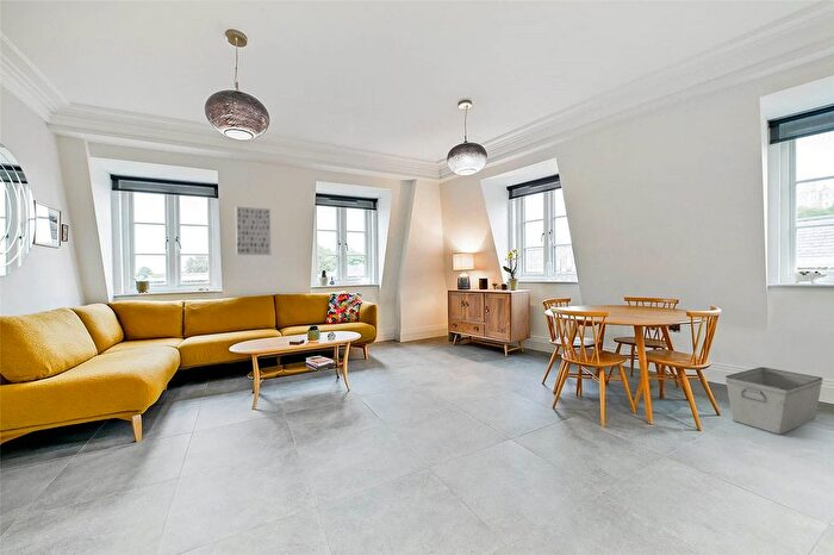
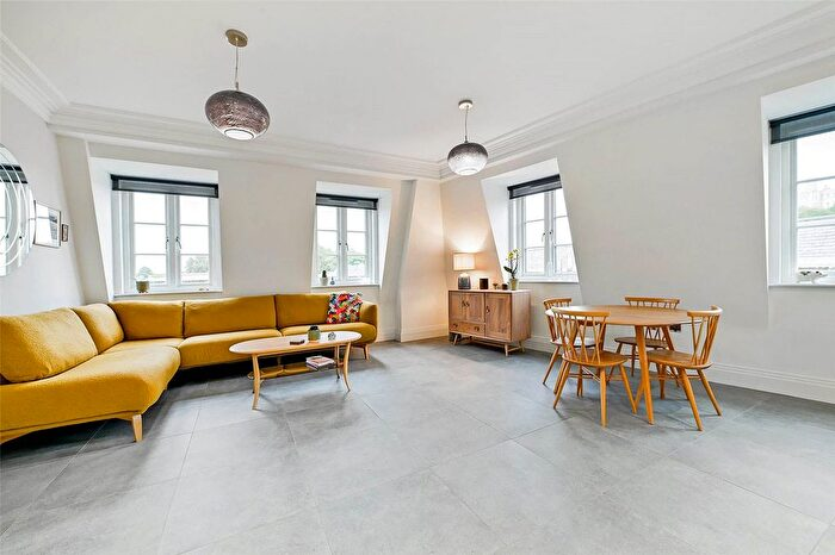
- storage bin (773, 398)
- wall art (253, 231)
